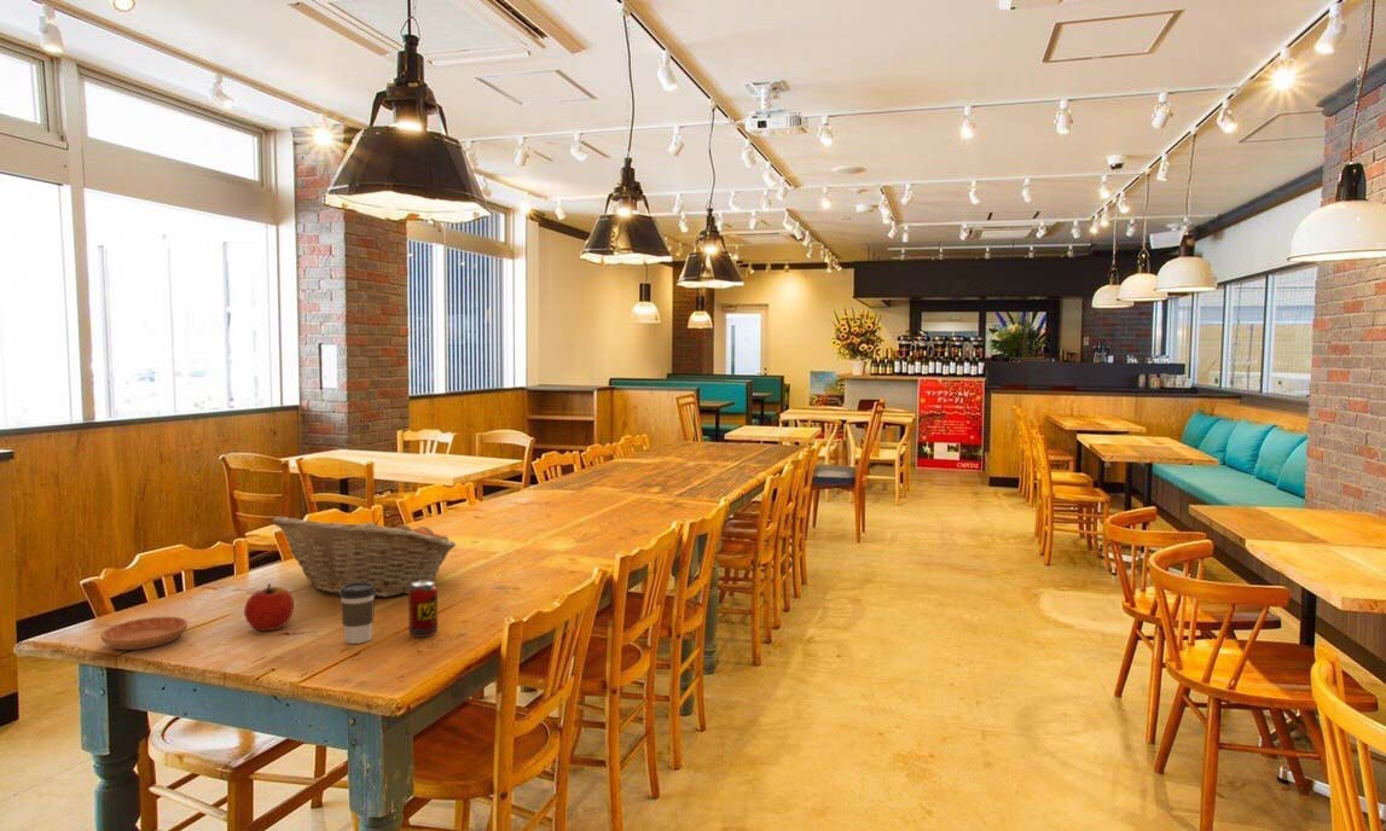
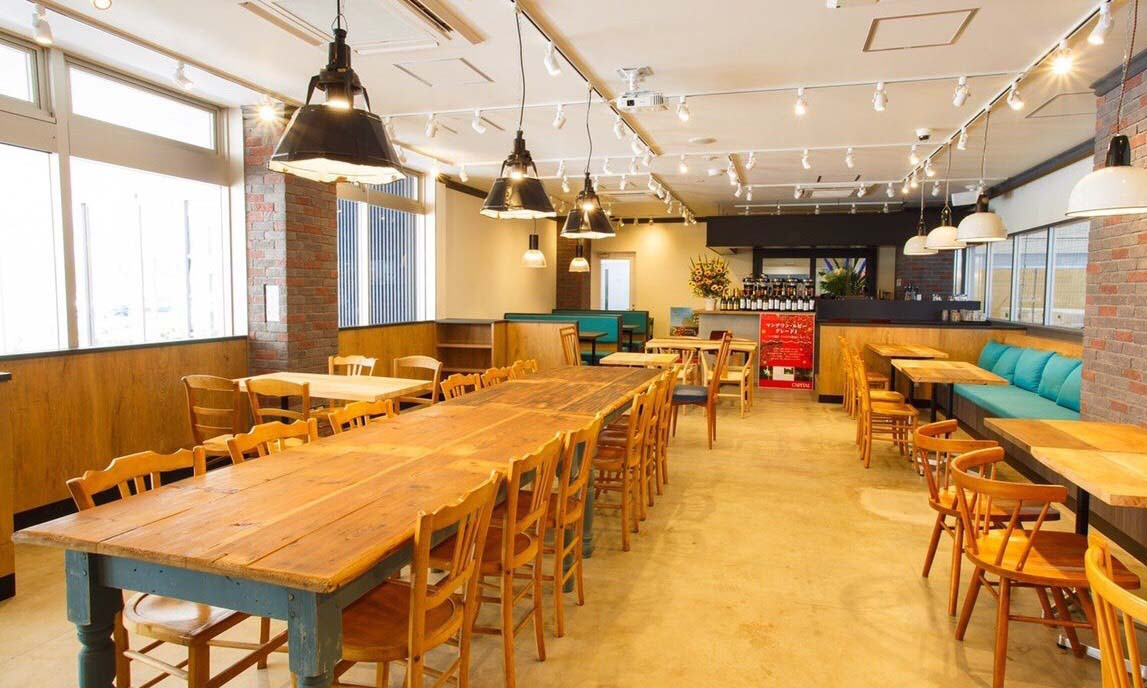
- beverage can (423, 608)
- fruit basket (366, 546)
- coffee cup (358, 612)
- apple (269, 606)
- saucer (145, 633)
